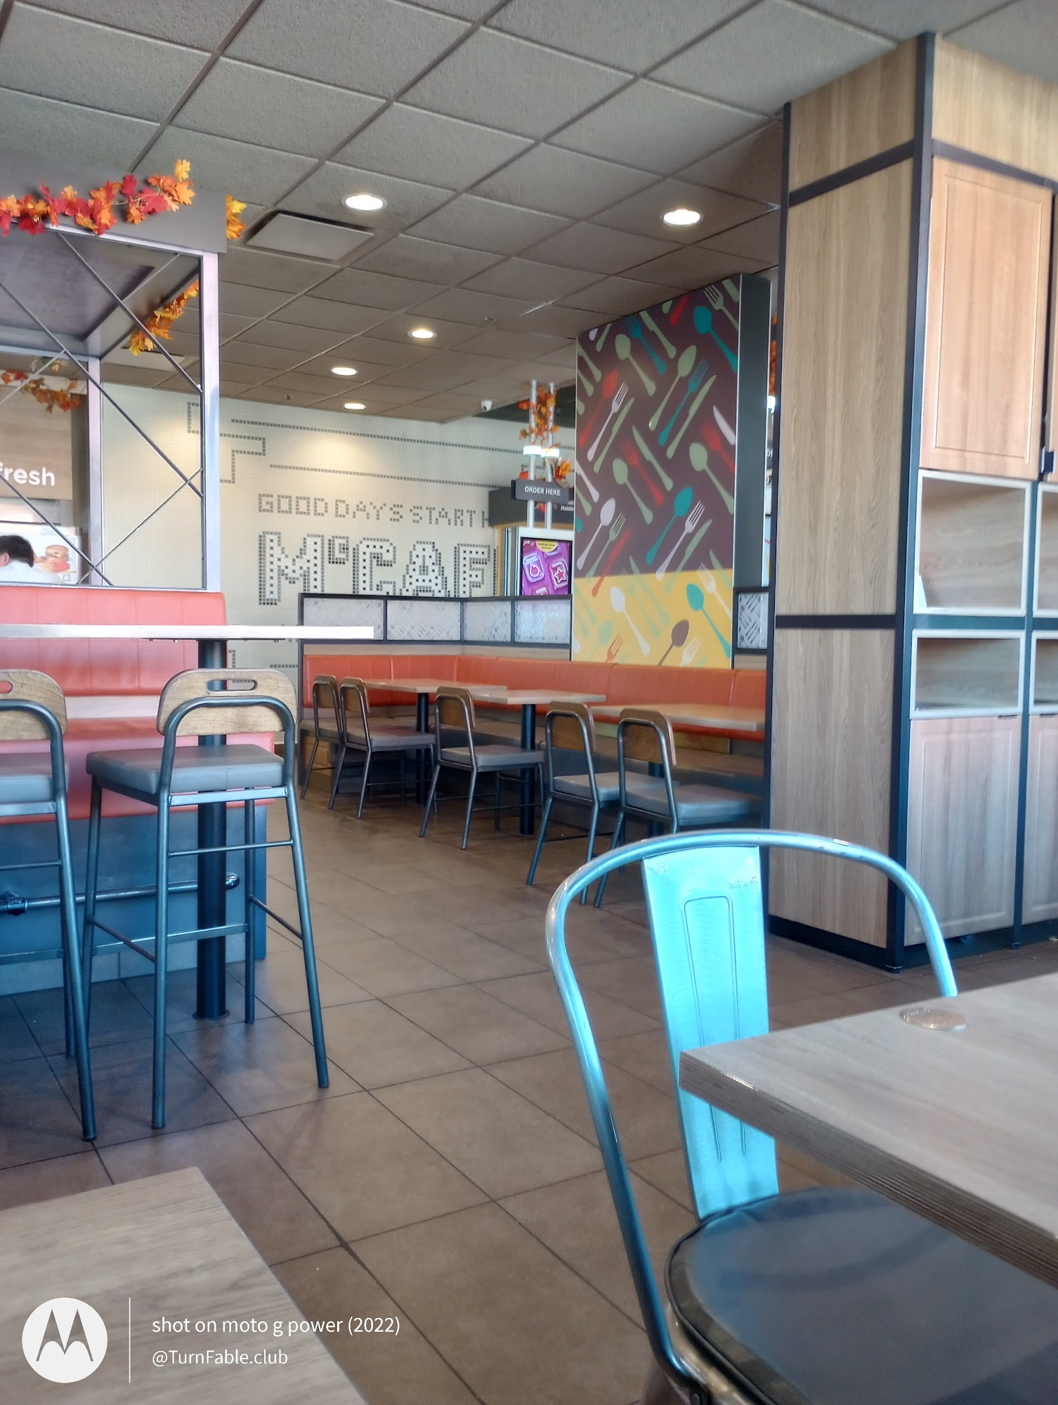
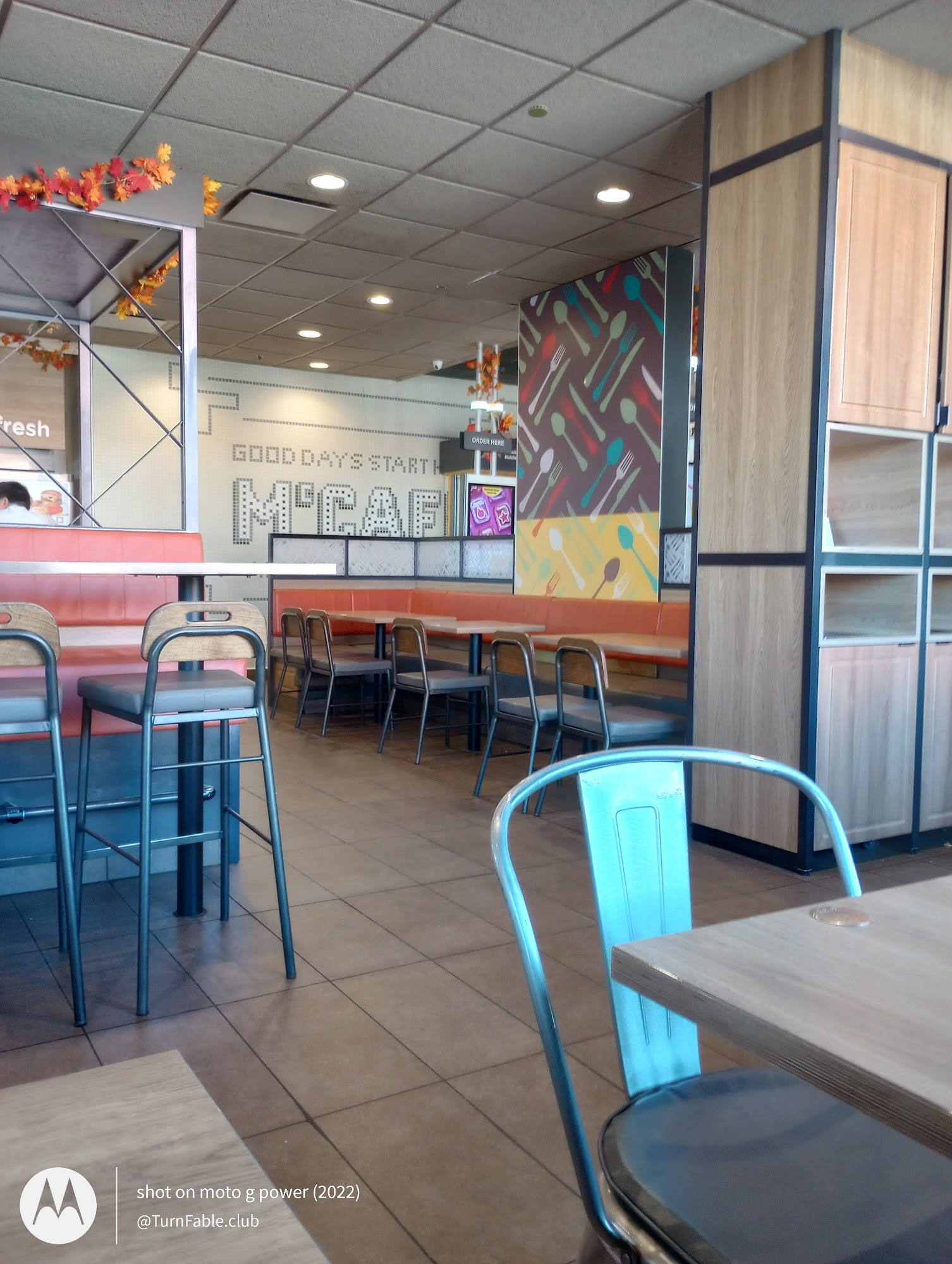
+ smoke detector (538, 111)
